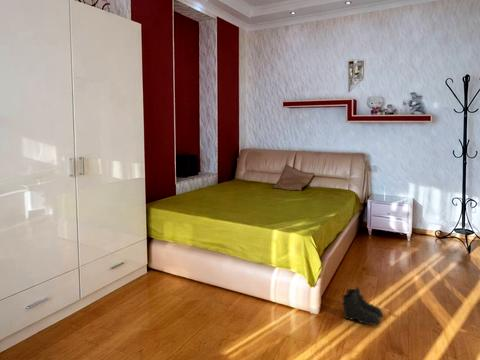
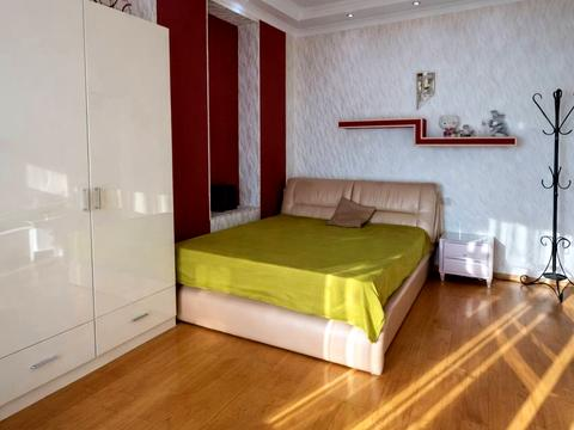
- boots (362, 304)
